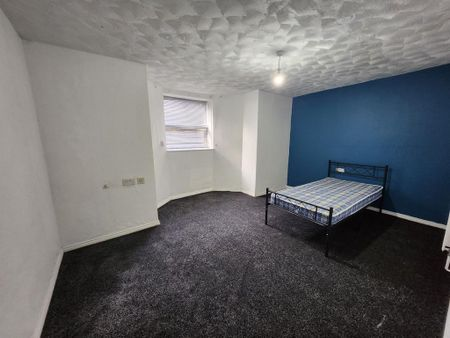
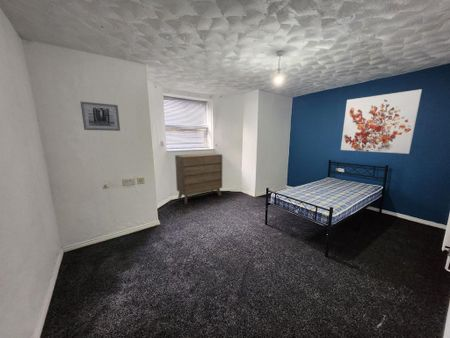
+ dresser (199, 176)
+ wall art (101, 117)
+ wall art (375, 124)
